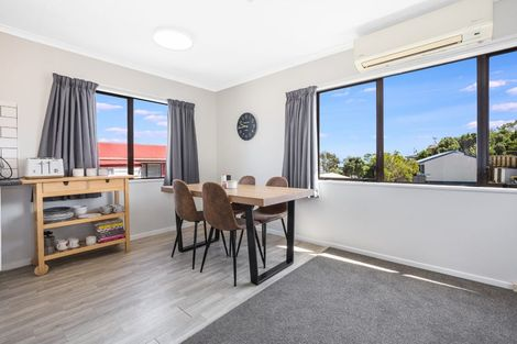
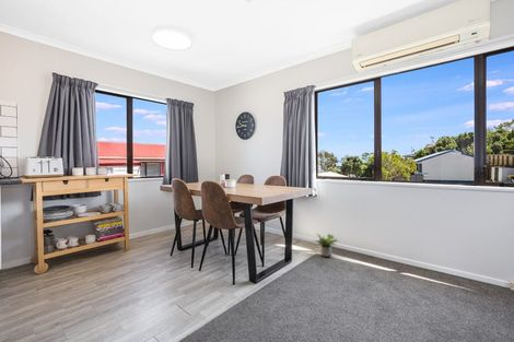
+ potted plant (326, 244)
